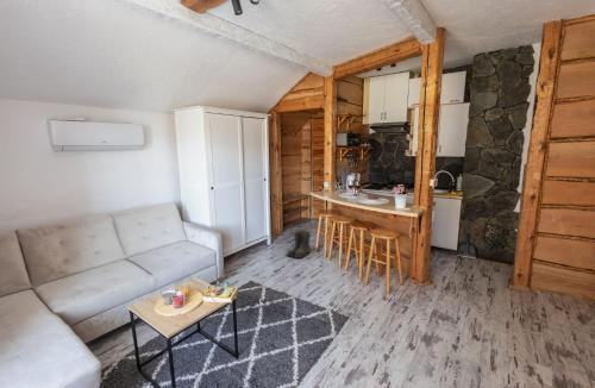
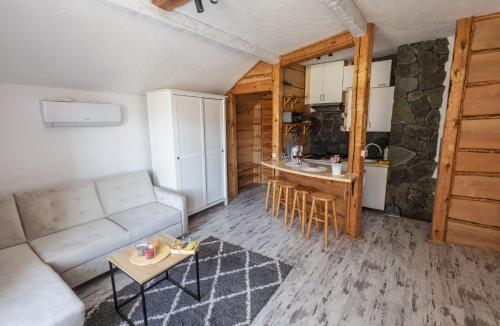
- boots (299, 243)
